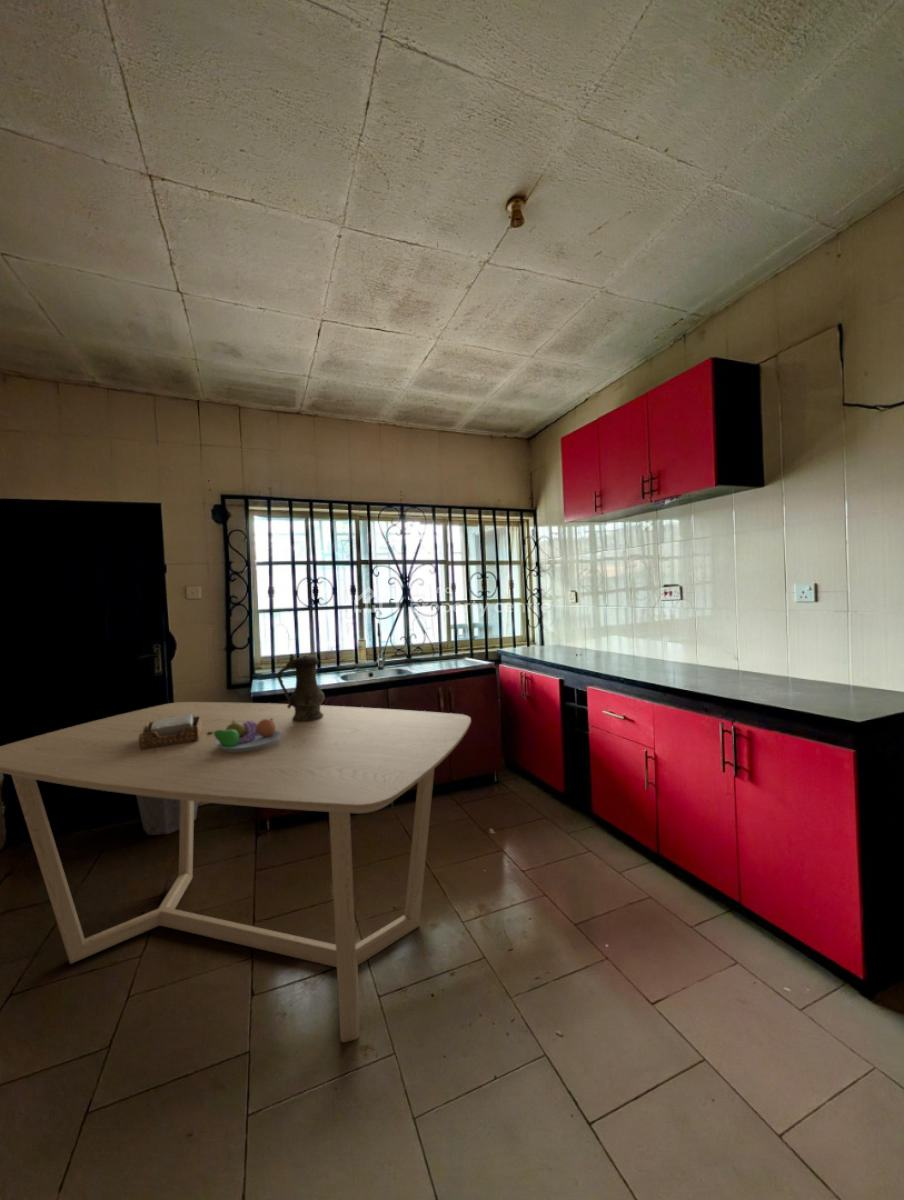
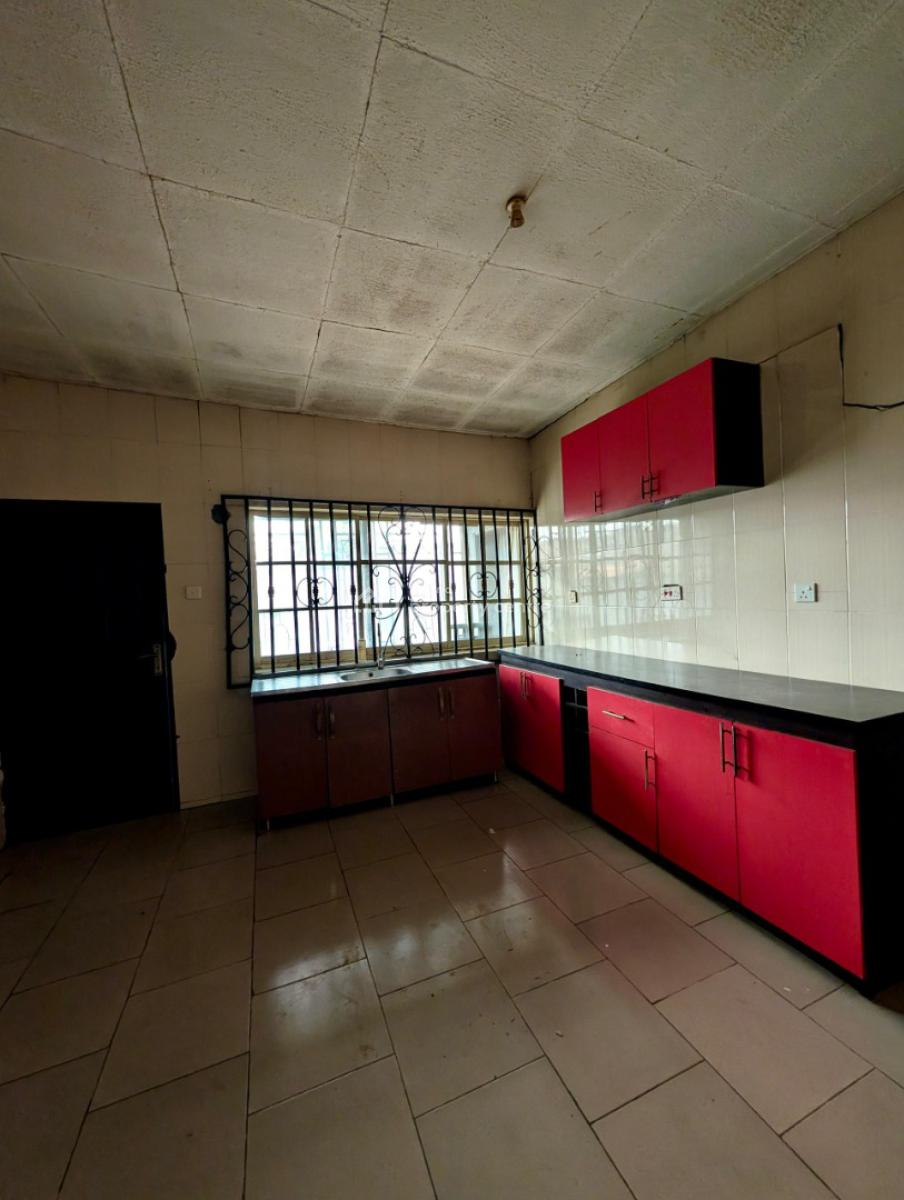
- napkin holder (172, 728)
- pitcher (303, 685)
- fruit bowl (246, 732)
- dining table (244, 805)
- waste bin (167, 798)
